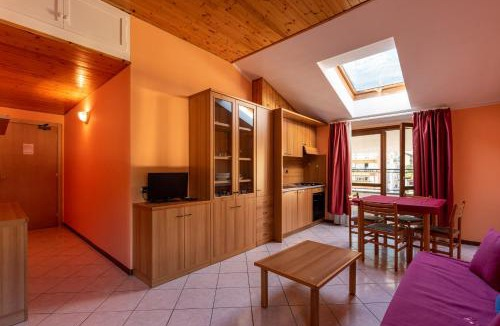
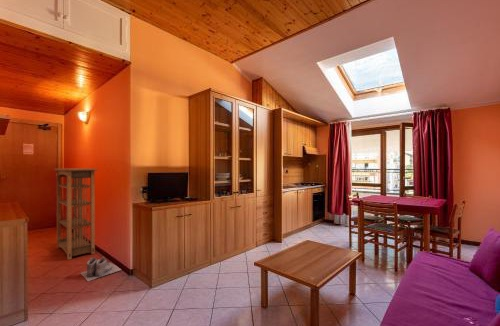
+ bookshelf (75, 209)
+ boots (101, 264)
